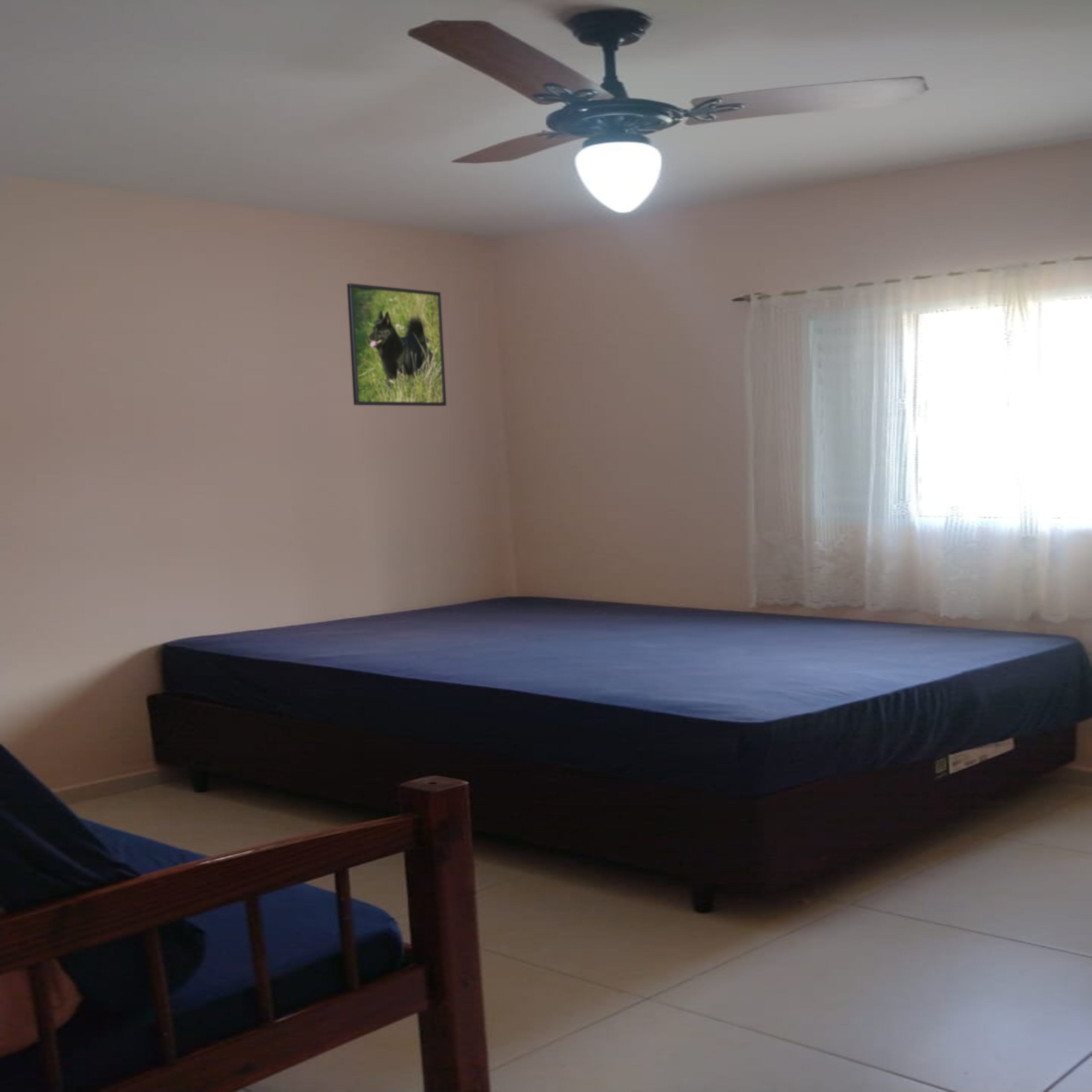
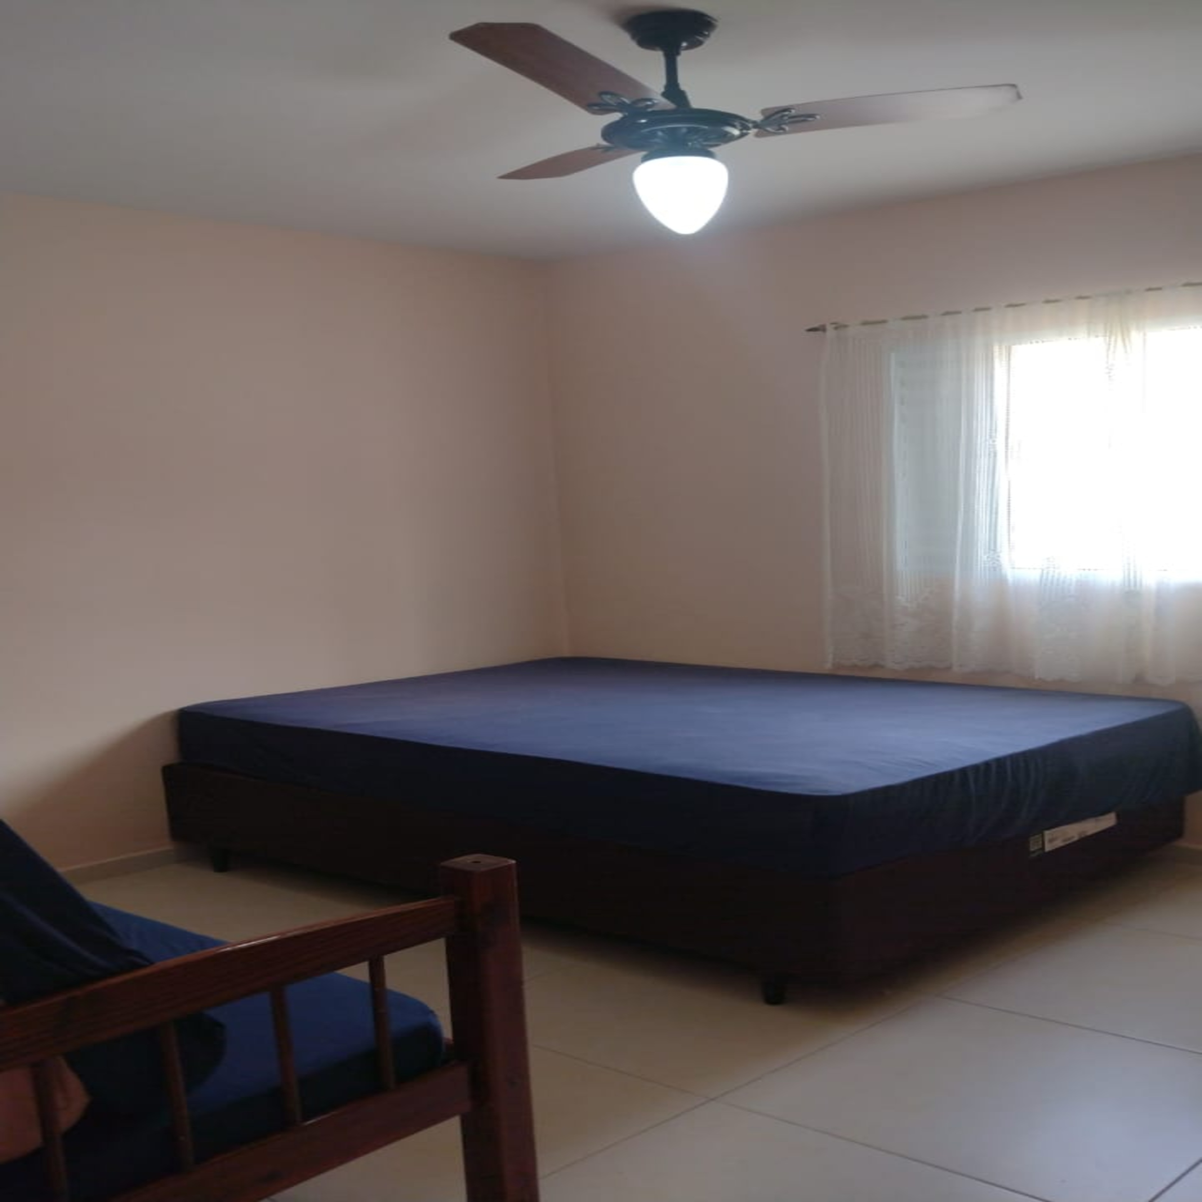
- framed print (398, 347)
